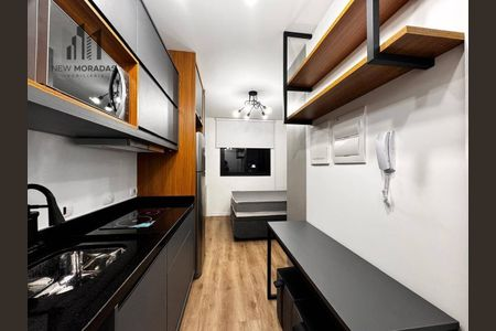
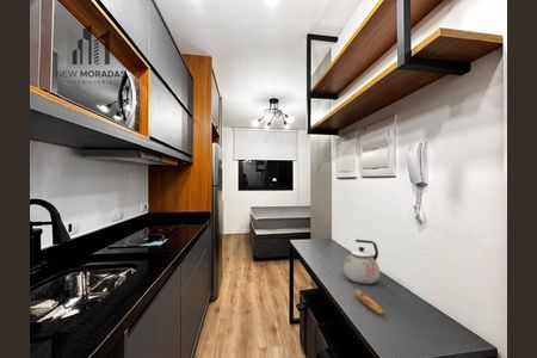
+ banana (368, 300)
+ kettle (360, 259)
